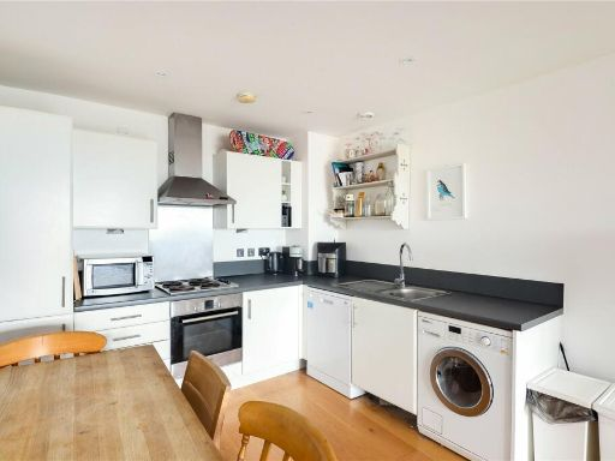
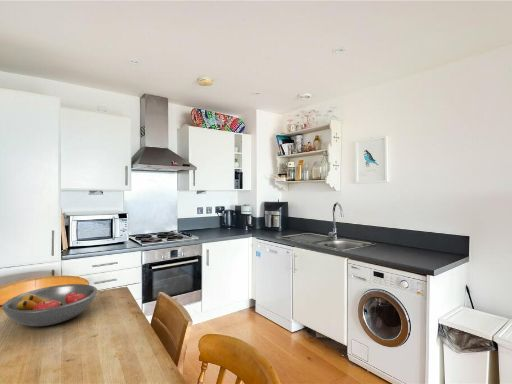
+ fruit bowl (53, 304)
